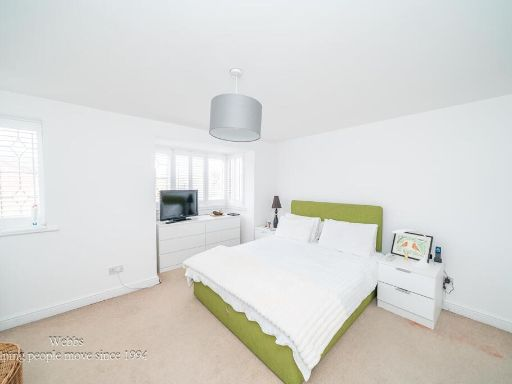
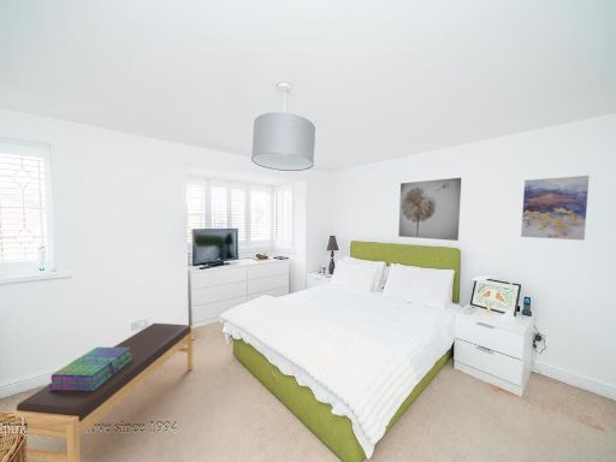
+ bench (128, 381)
+ wall art (427, 209)
+ stack of books (94, 366)
+ wall art (552, 208)
